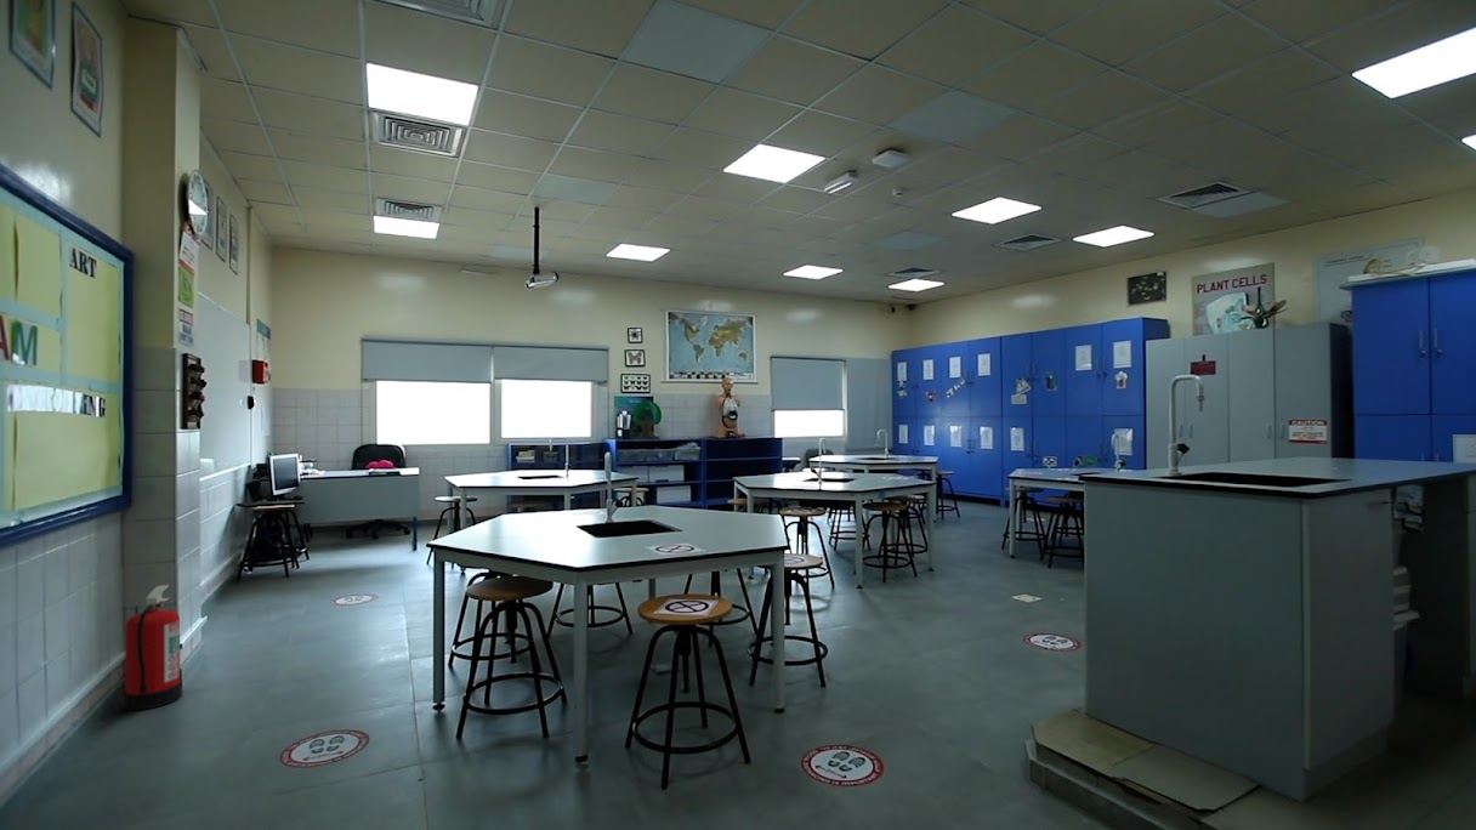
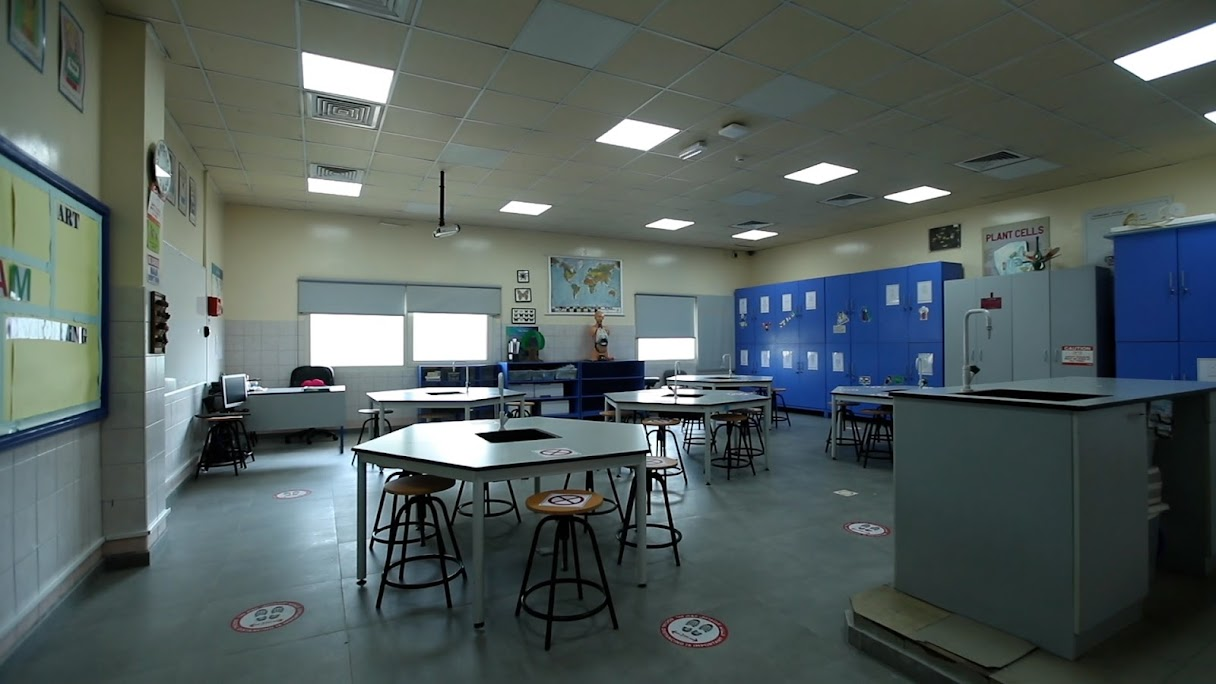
- fire extinguisher (153, 646)
